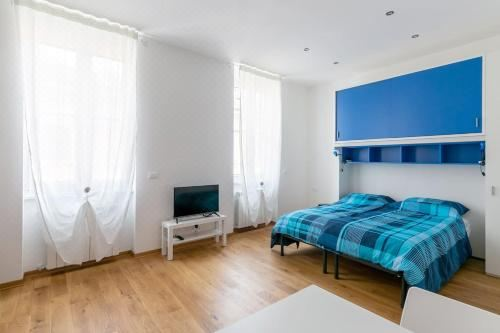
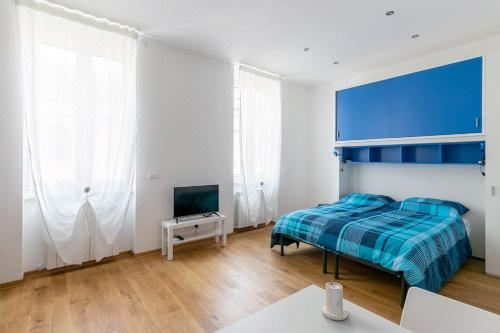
+ candle (334, 297)
